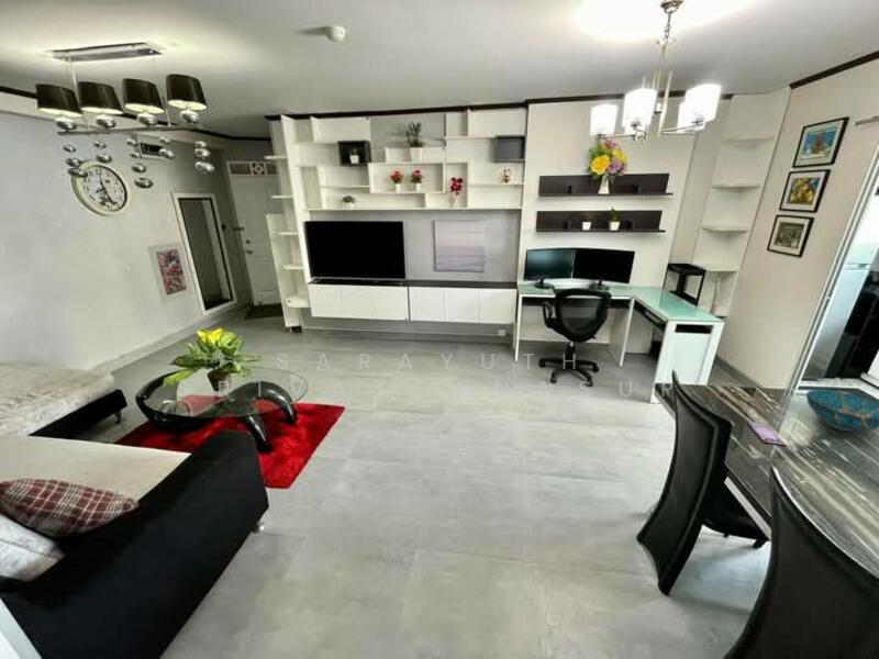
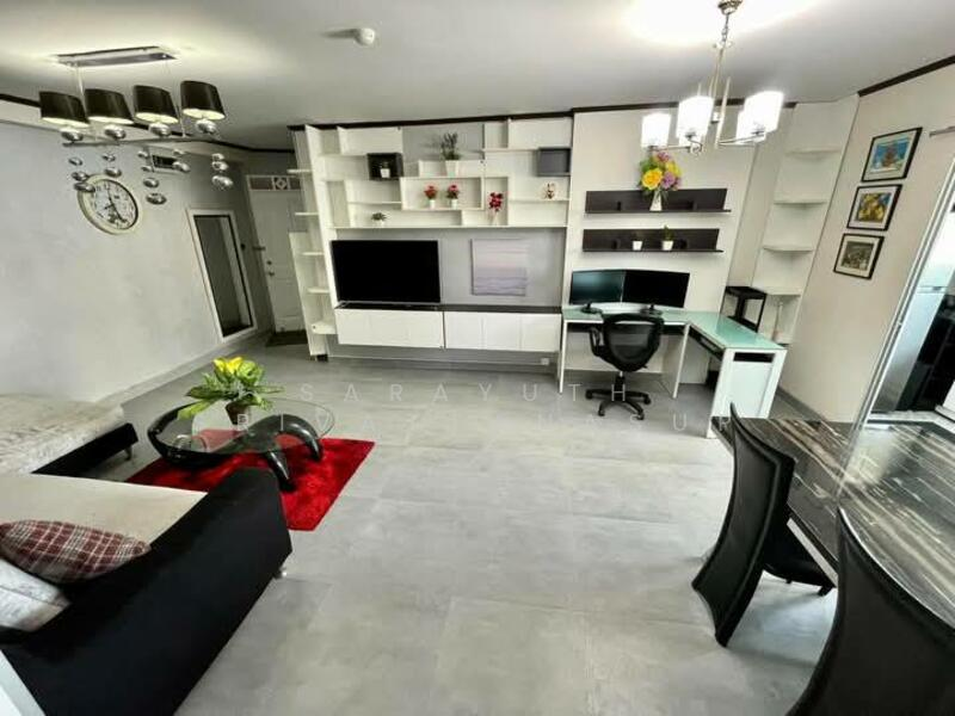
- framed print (171, 271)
- decorative bowl (844, 414)
- smartphone (765, 433)
